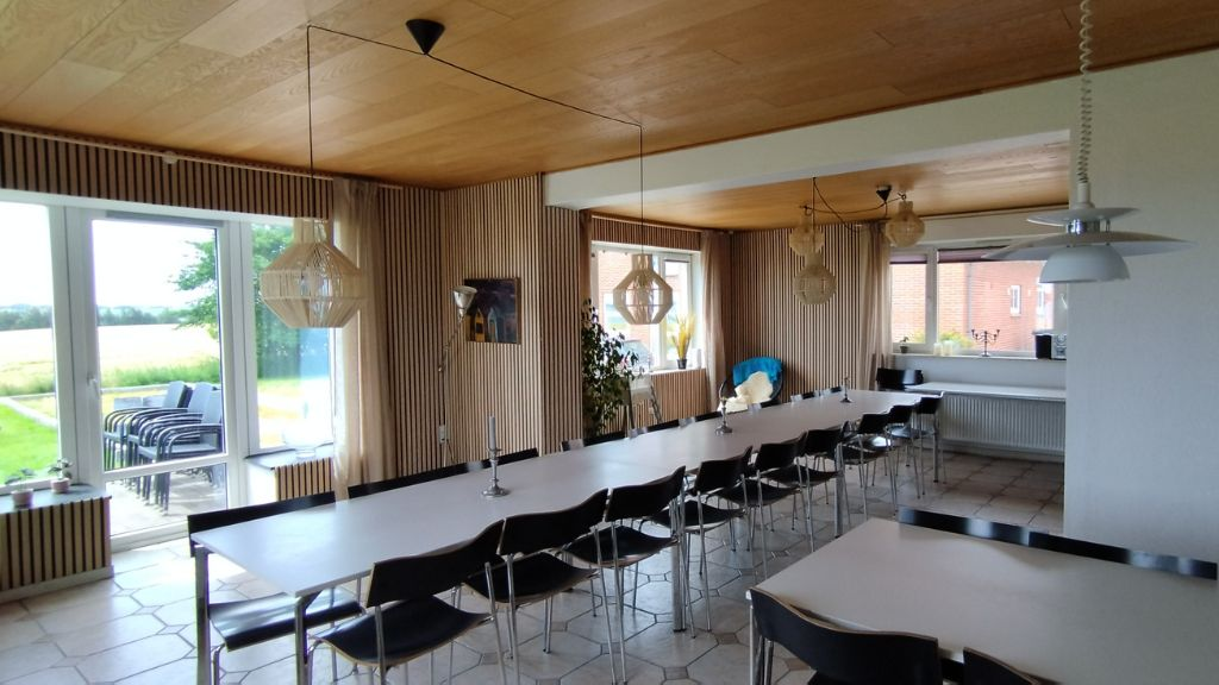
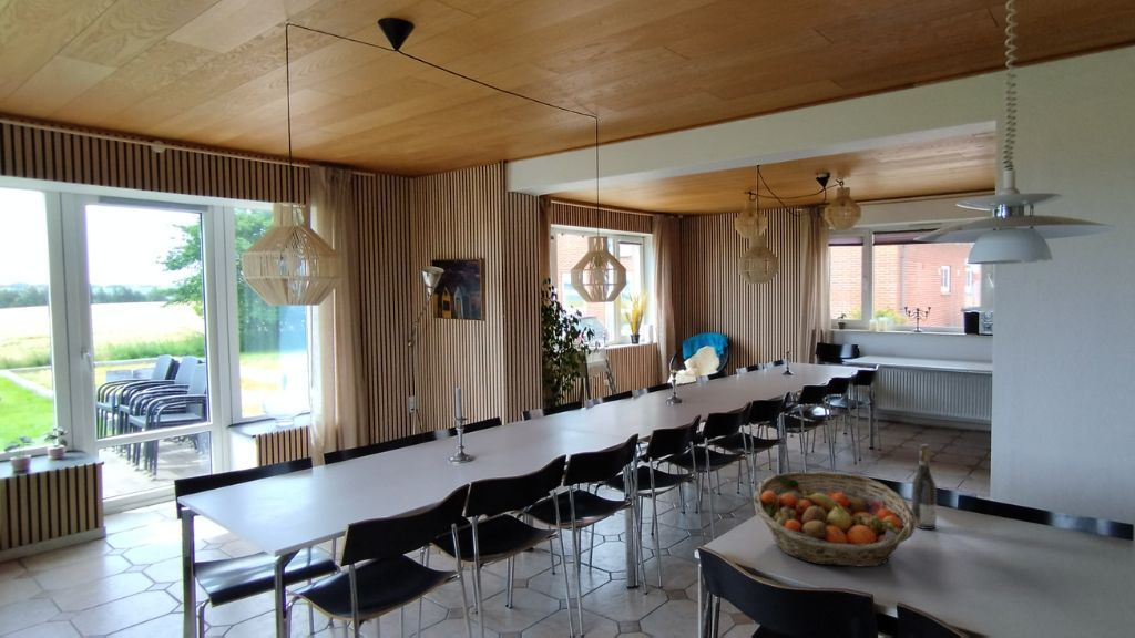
+ fruit basket (830, 516)
+ wine bottle (923, 485)
